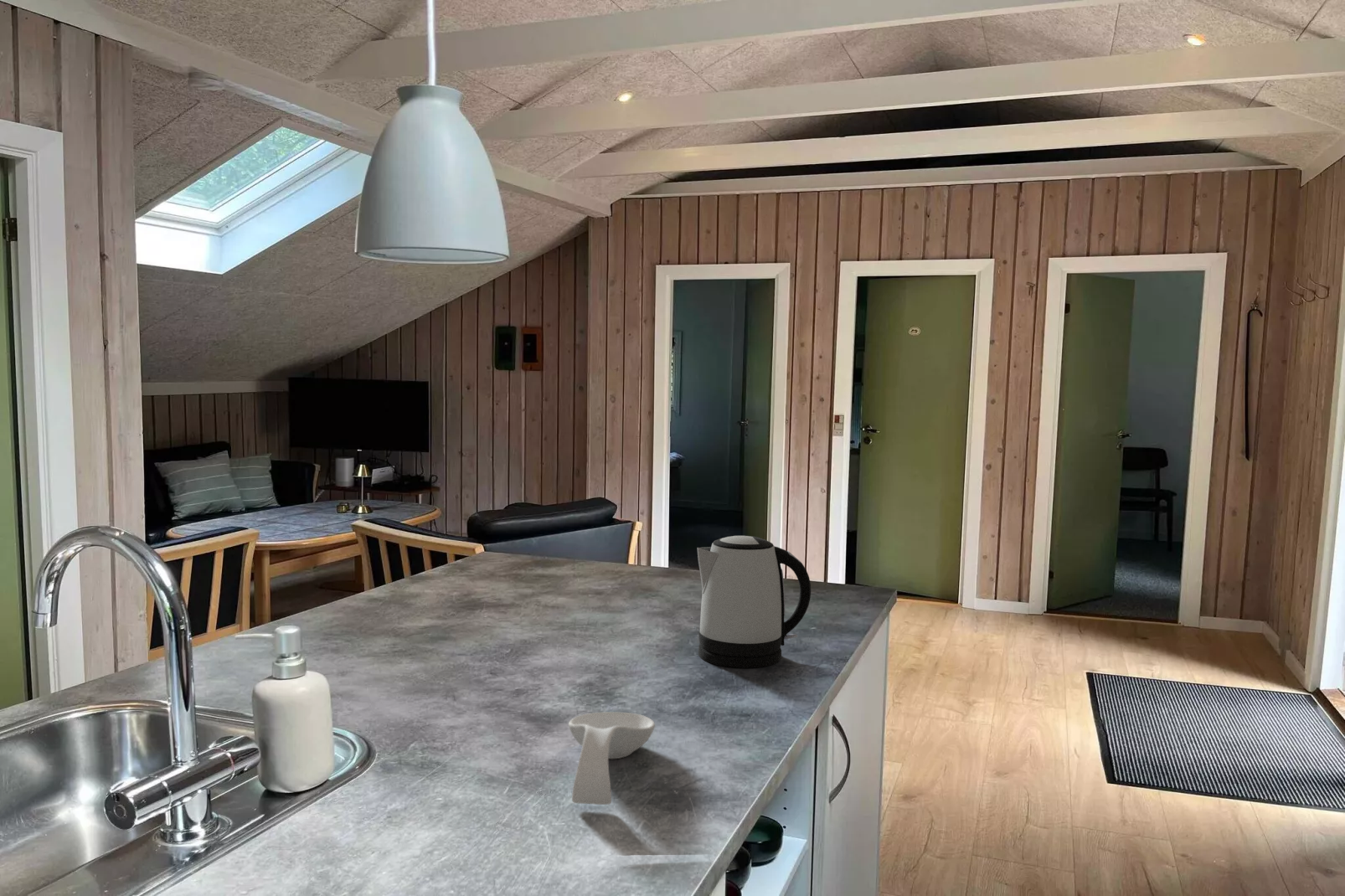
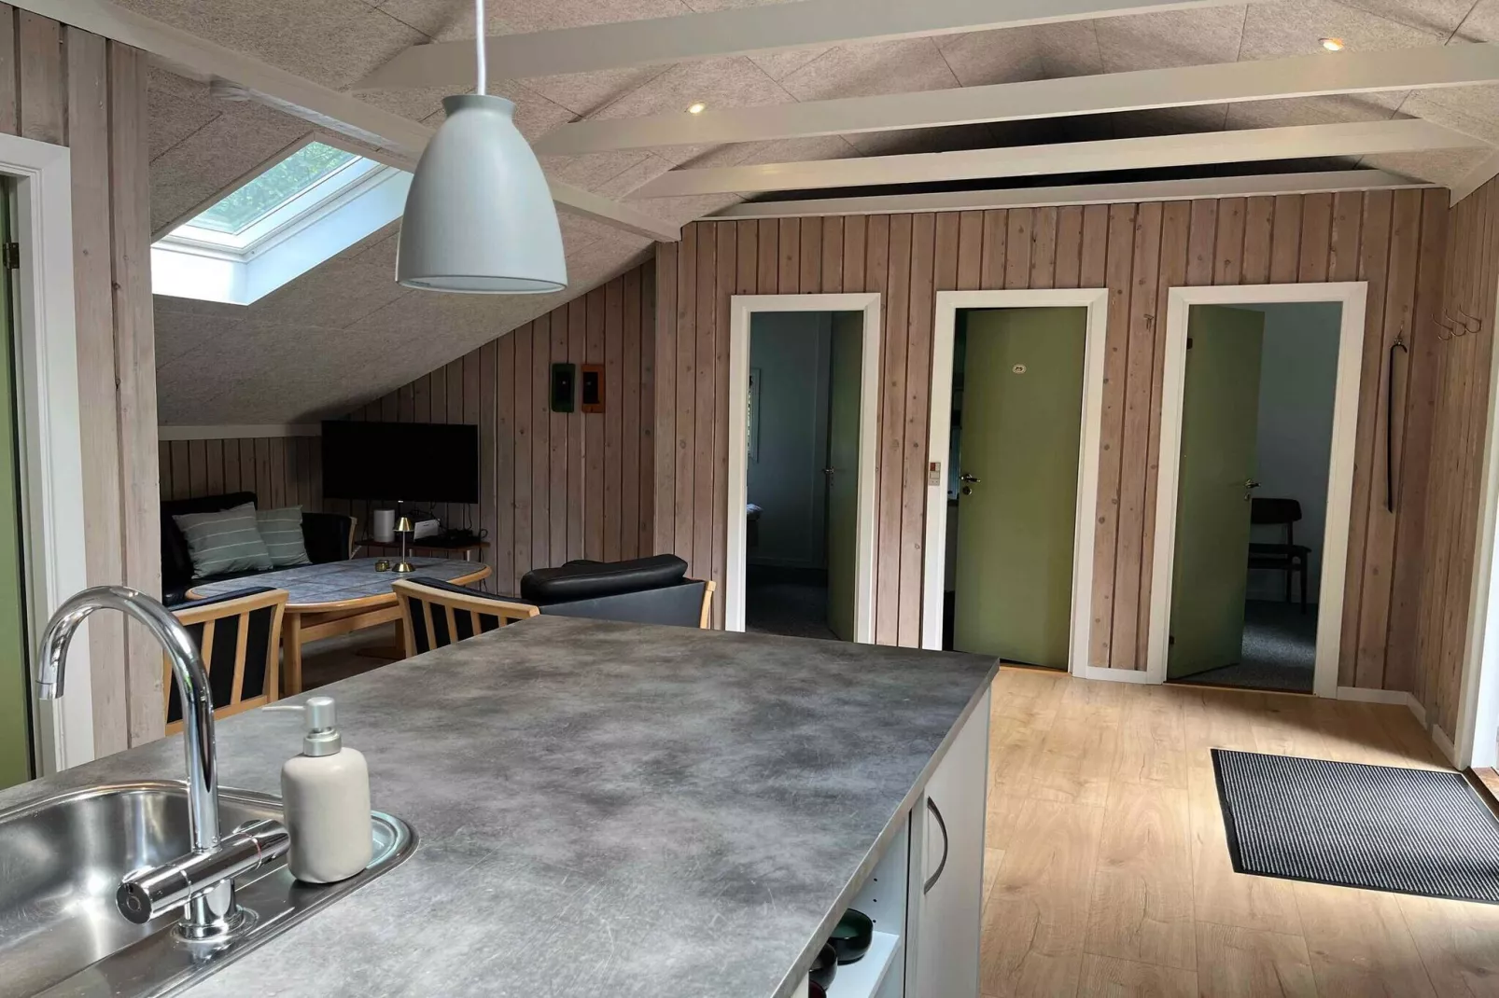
- spoon rest (606, 740)
- kettle (753, 597)
